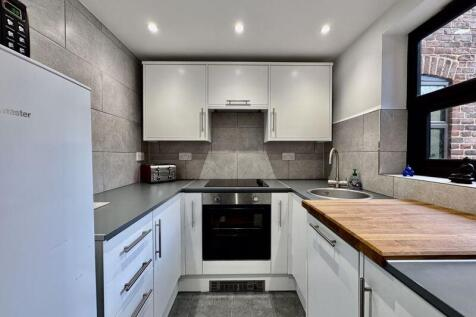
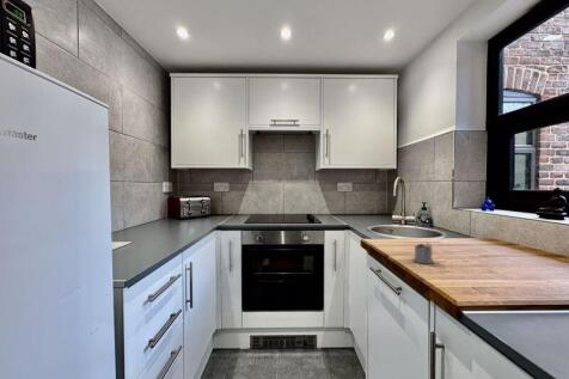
+ tea glass holder (423, 249)
